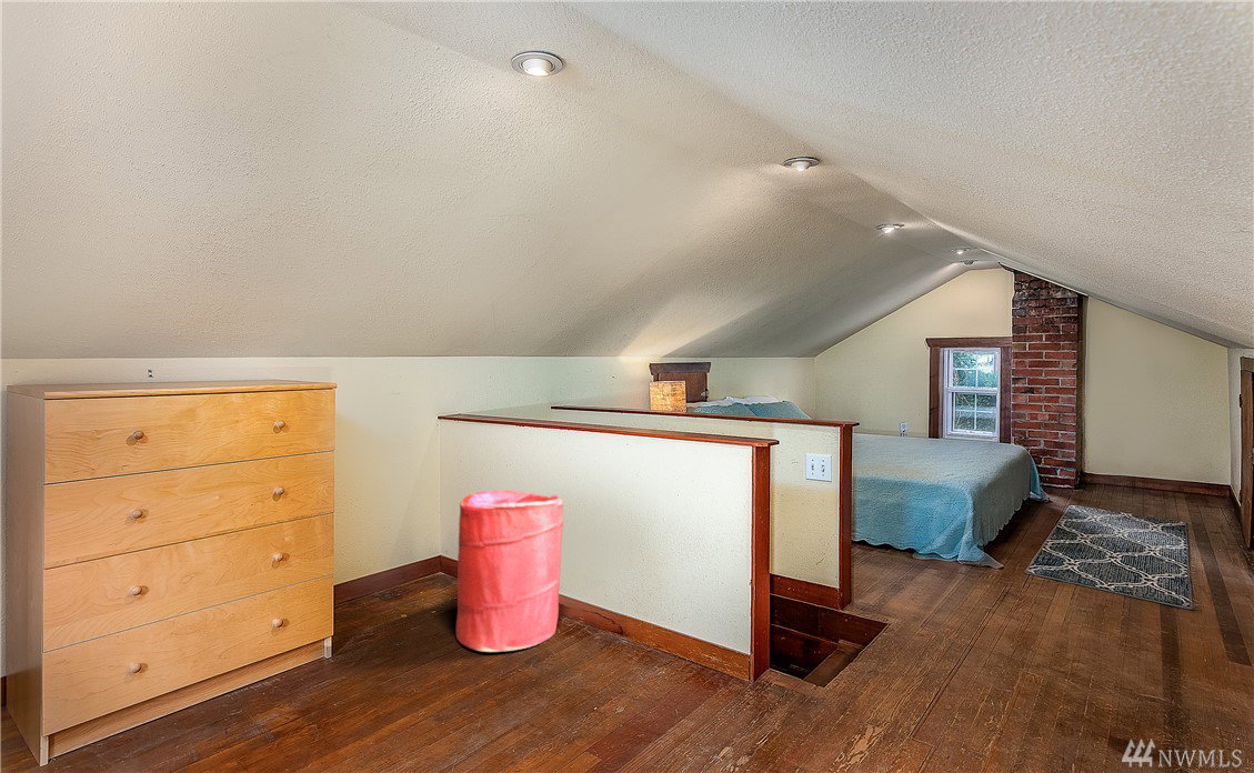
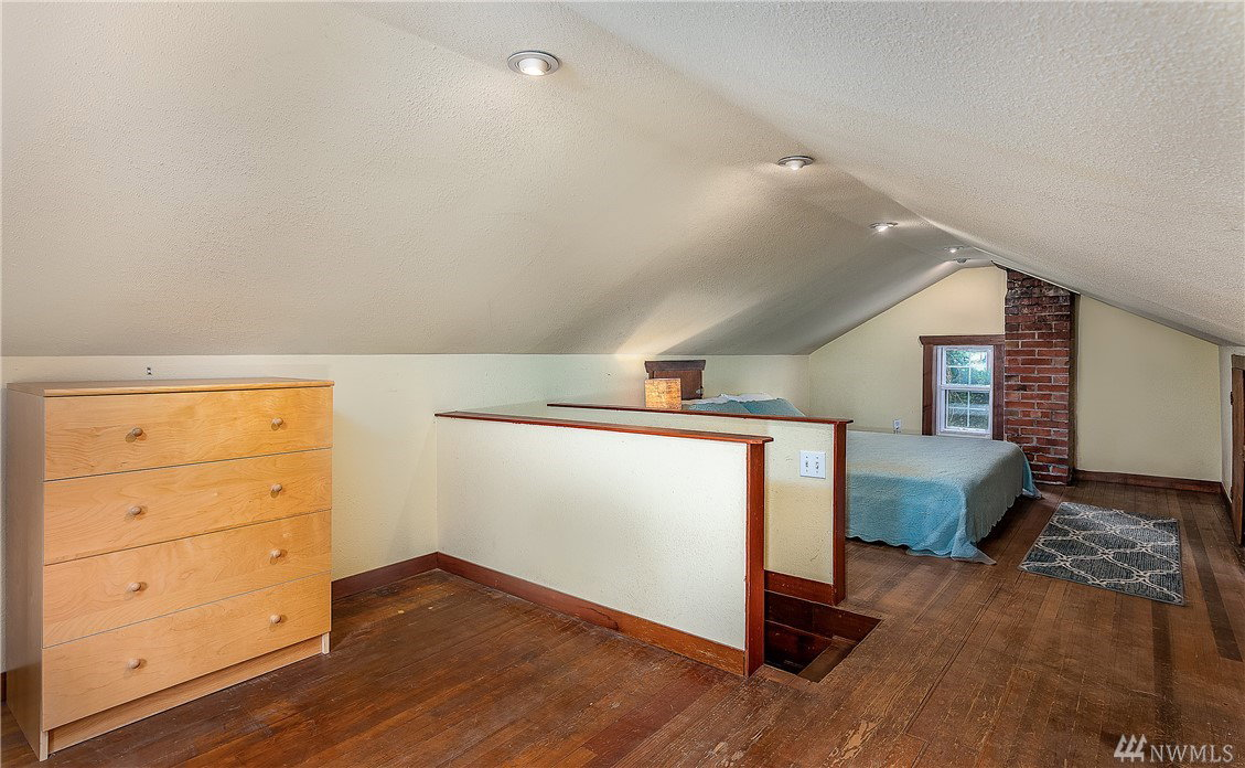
- laundry hamper (511, 561)
